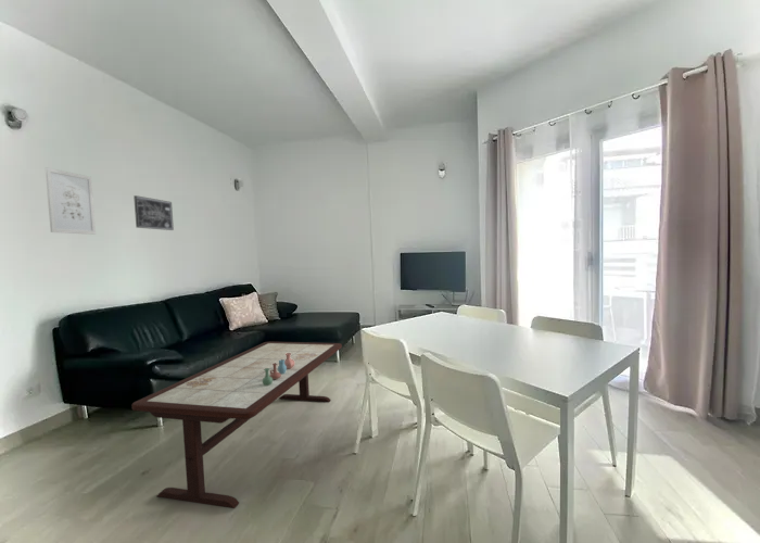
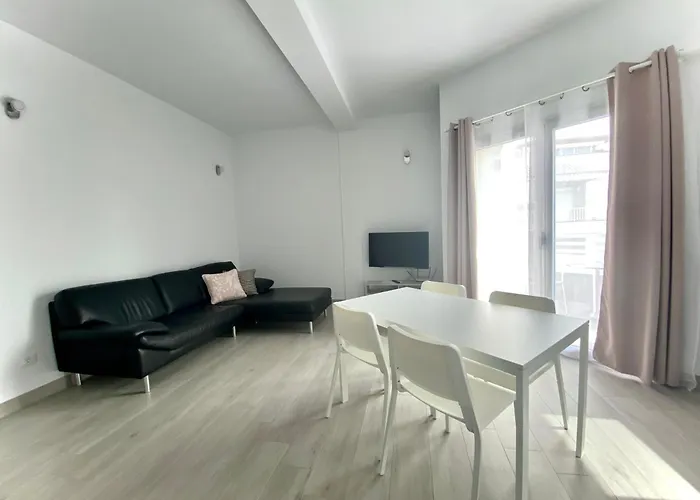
- wall art (154, 214)
- vase (278, 367)
- coffee table (262, 402)
- wall art (72, 203)
